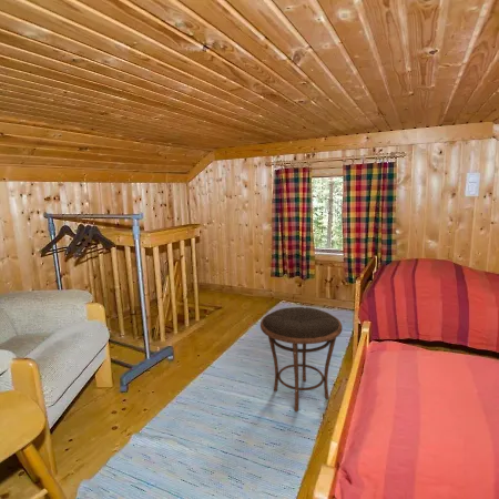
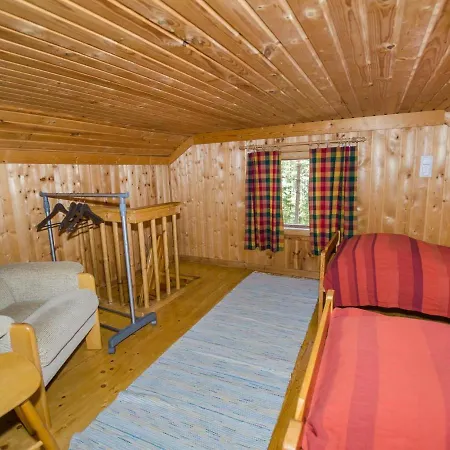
- side table (303, 356)
